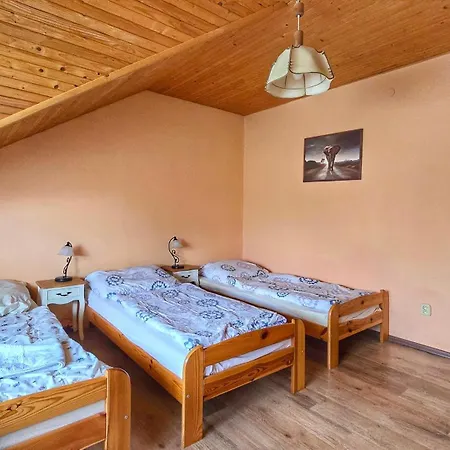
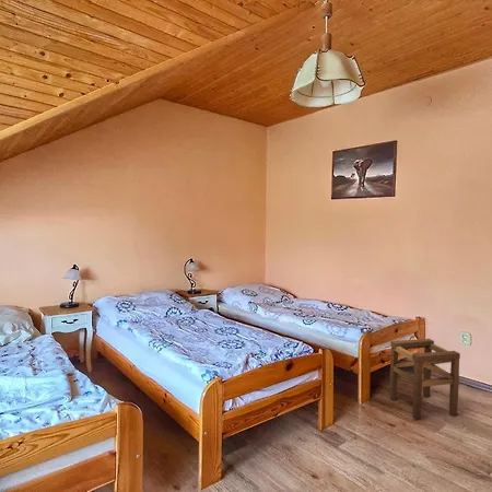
+ stool (423, 376)
